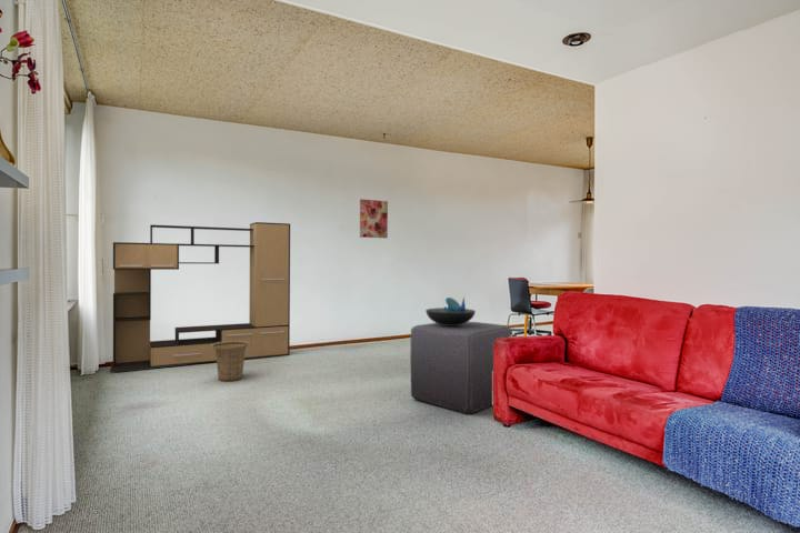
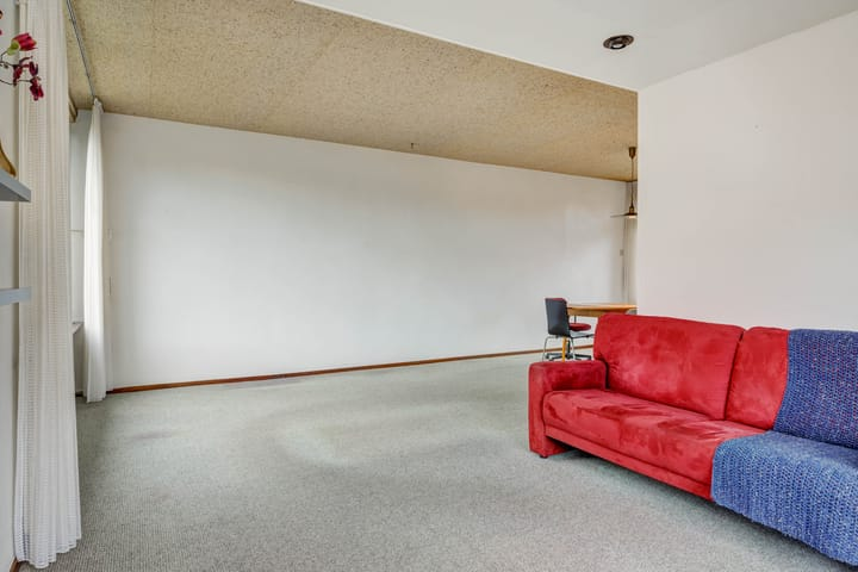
- wall art (373, 219)
- media console (206, 262)
- basket (230, 361)
- cube (460, 362)
- decorative bowl (450, 310)
